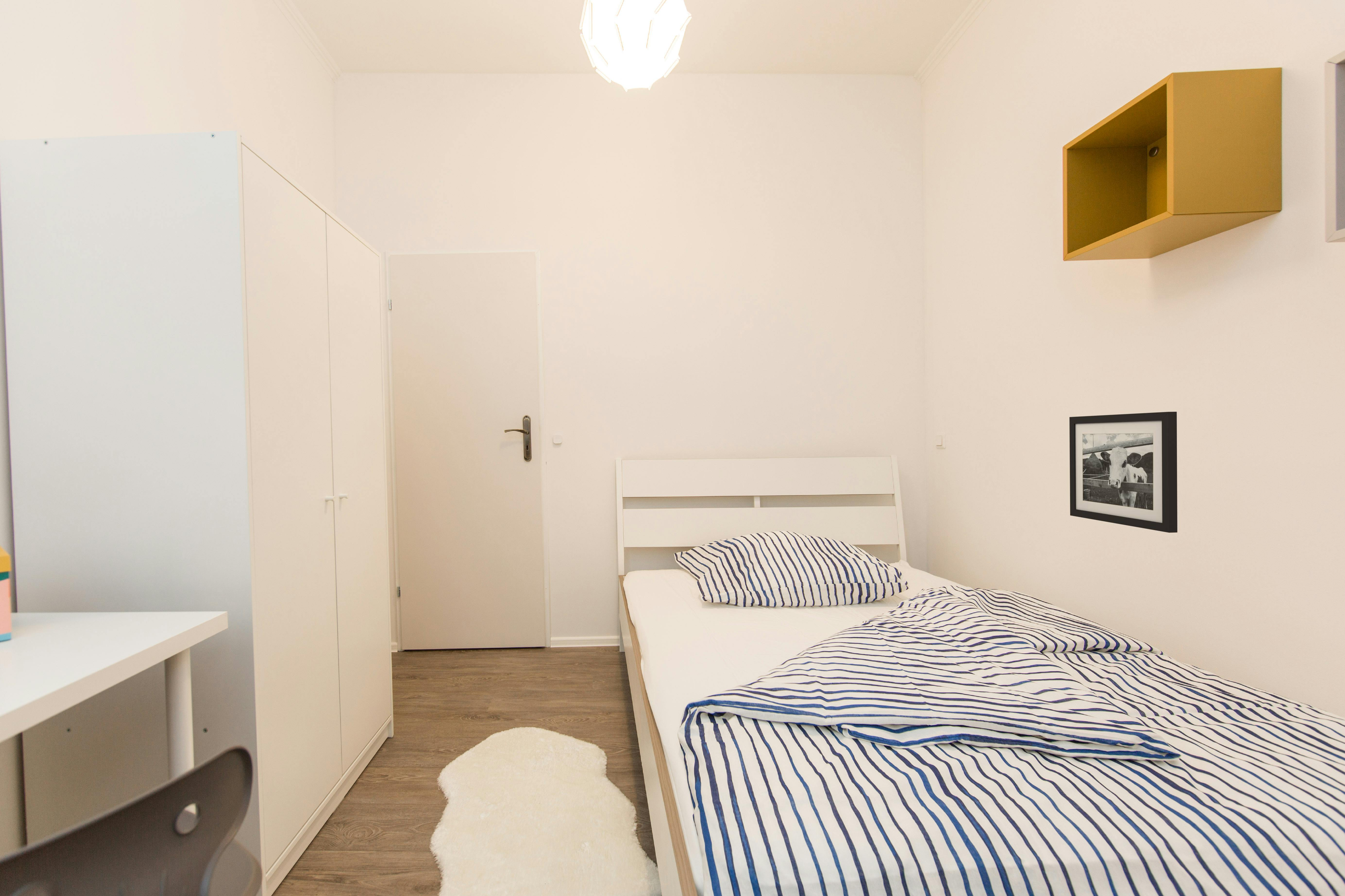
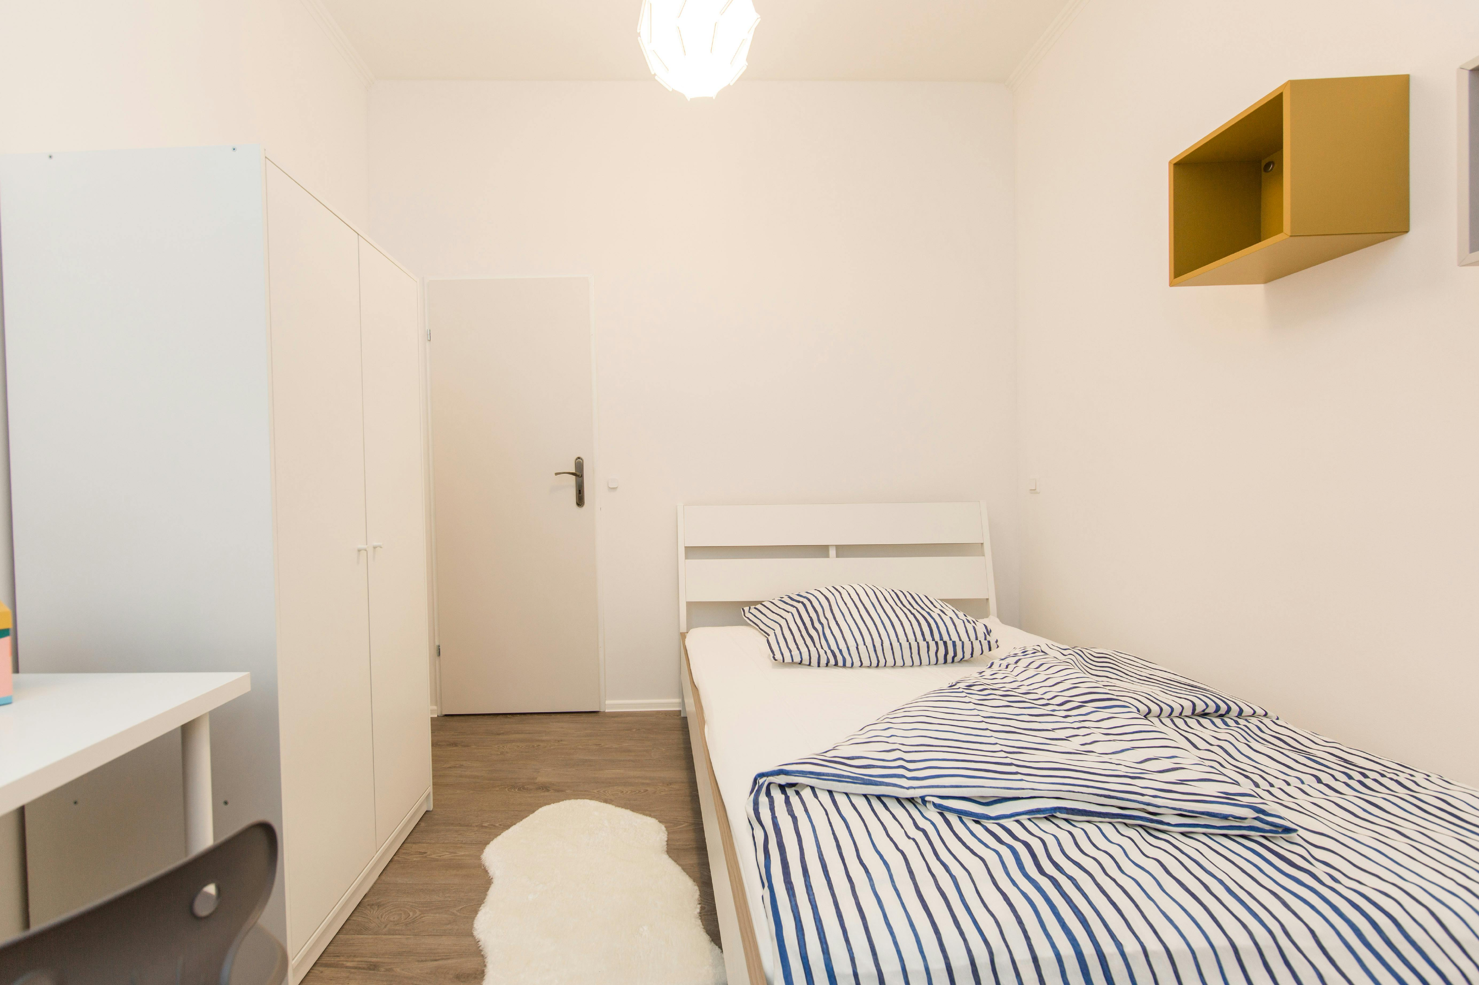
- picture frame (1118, 469)
